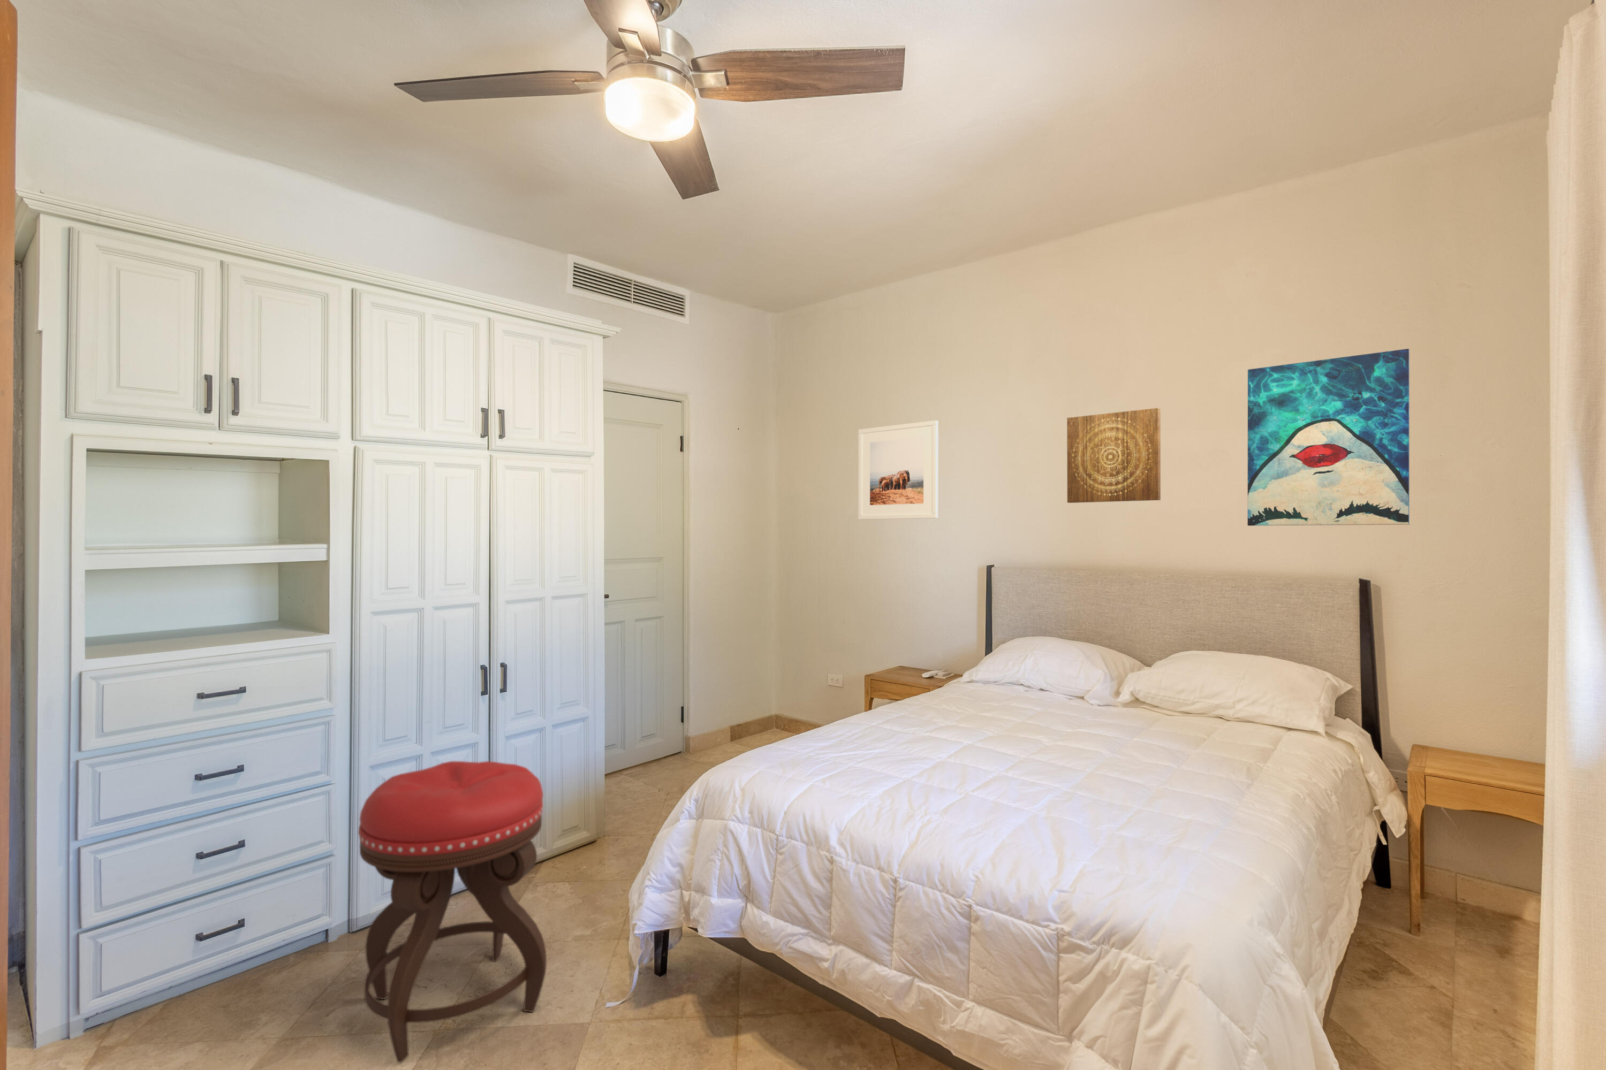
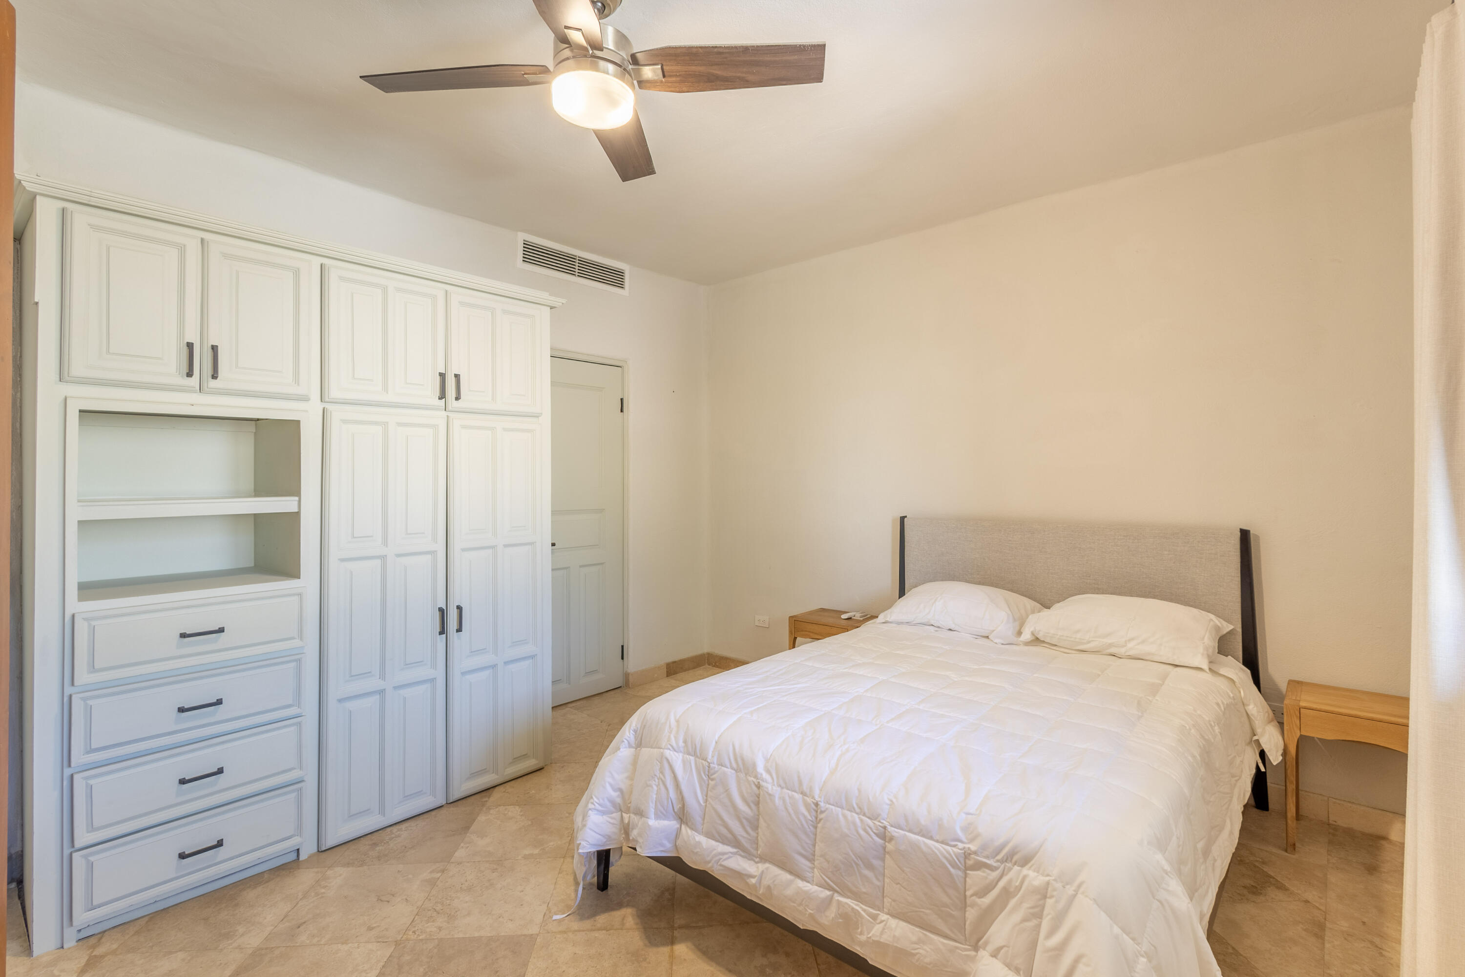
- wall art (1111, 457)
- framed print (896, 472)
- stool (453, 888)
- wall art (1324, 442)
